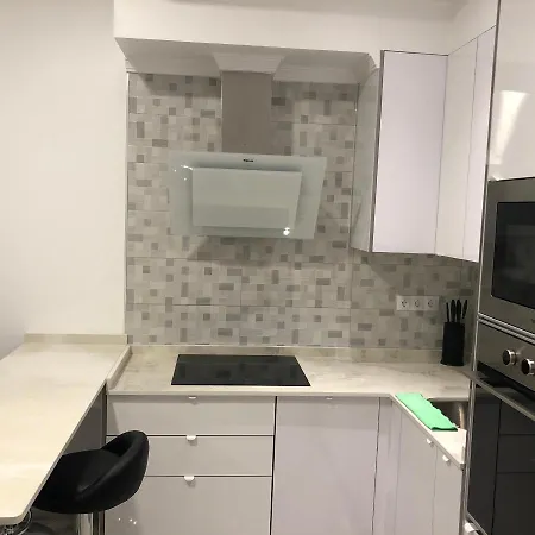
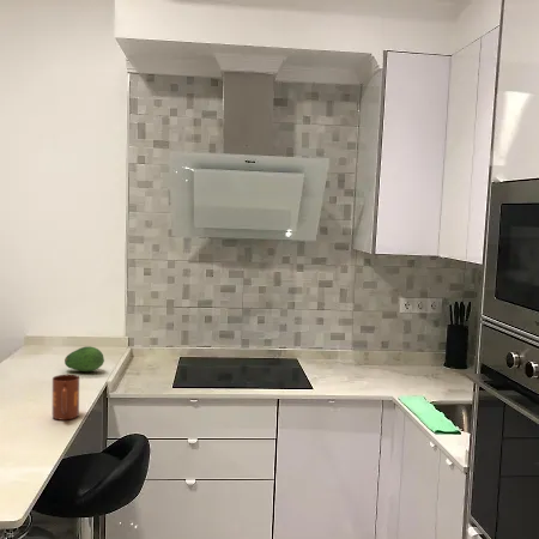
+ fruit (84, 358)
+ mug (65, 399)
